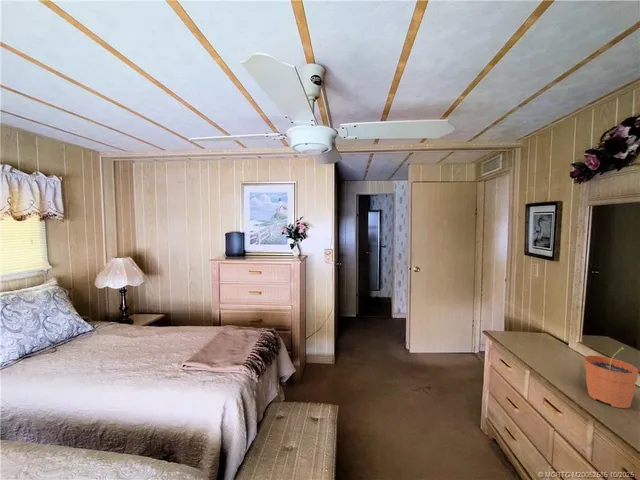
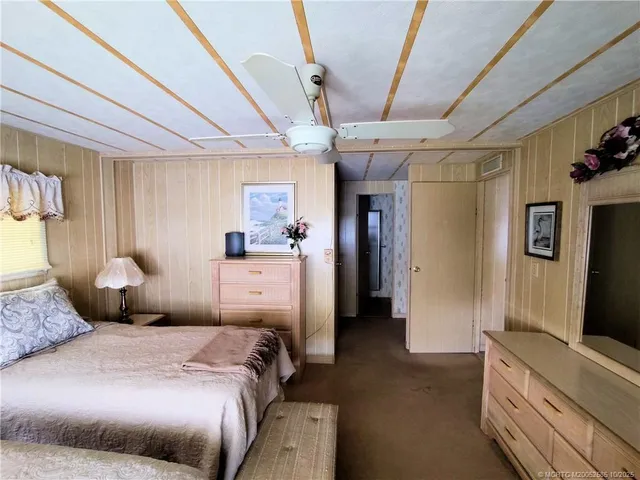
- plant pot (609, 372)
